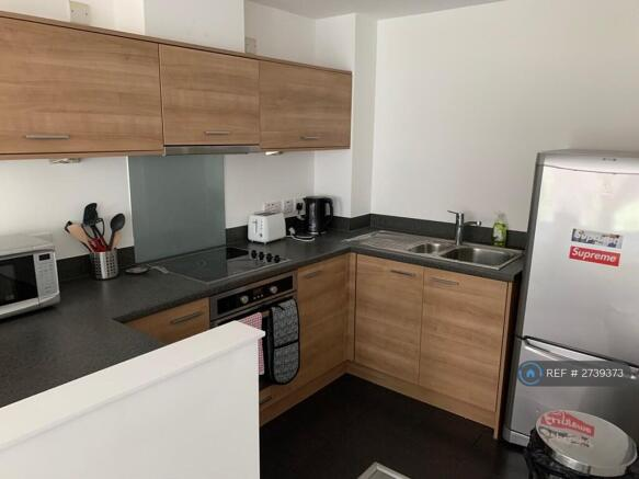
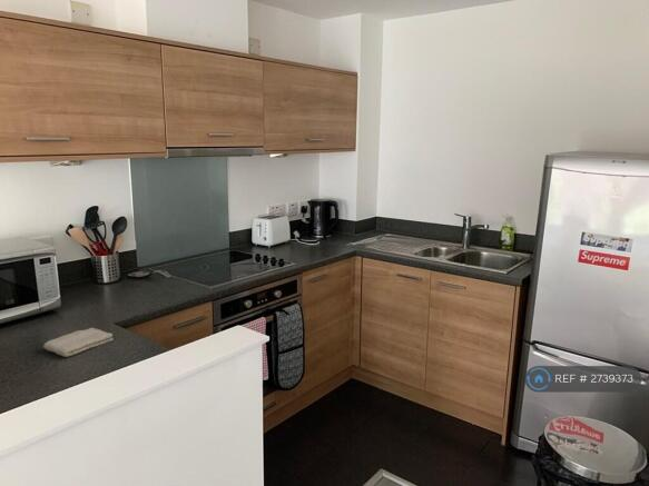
+ washcloth (80, 340)
